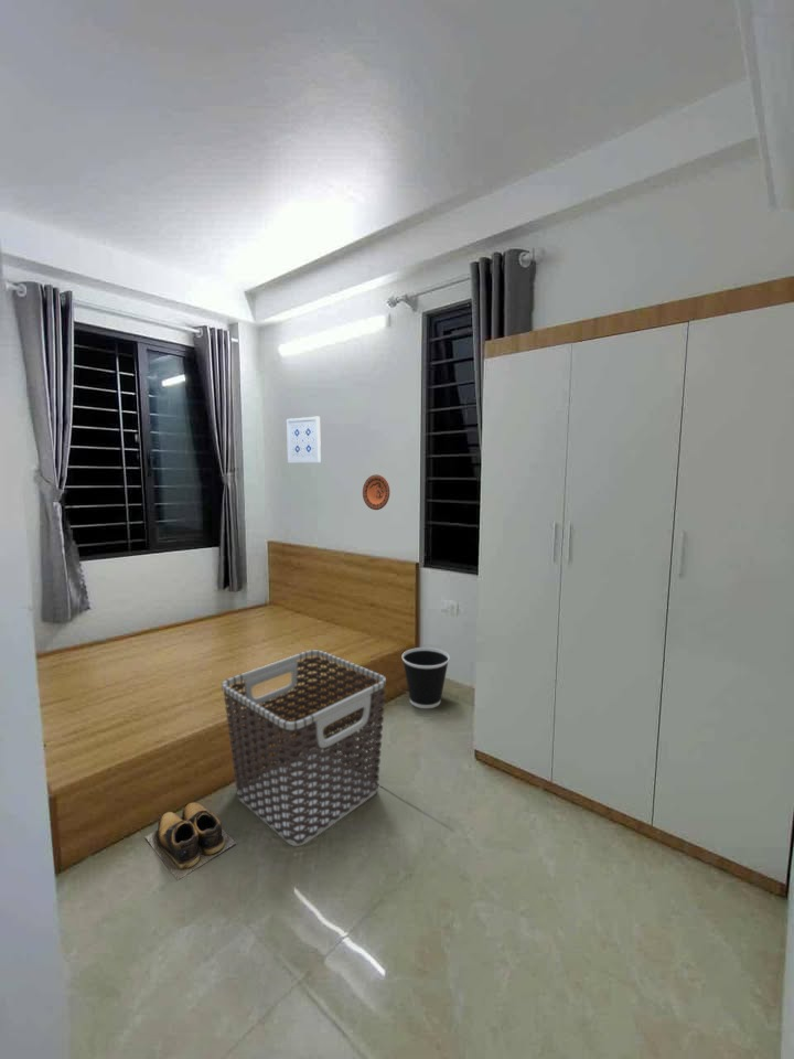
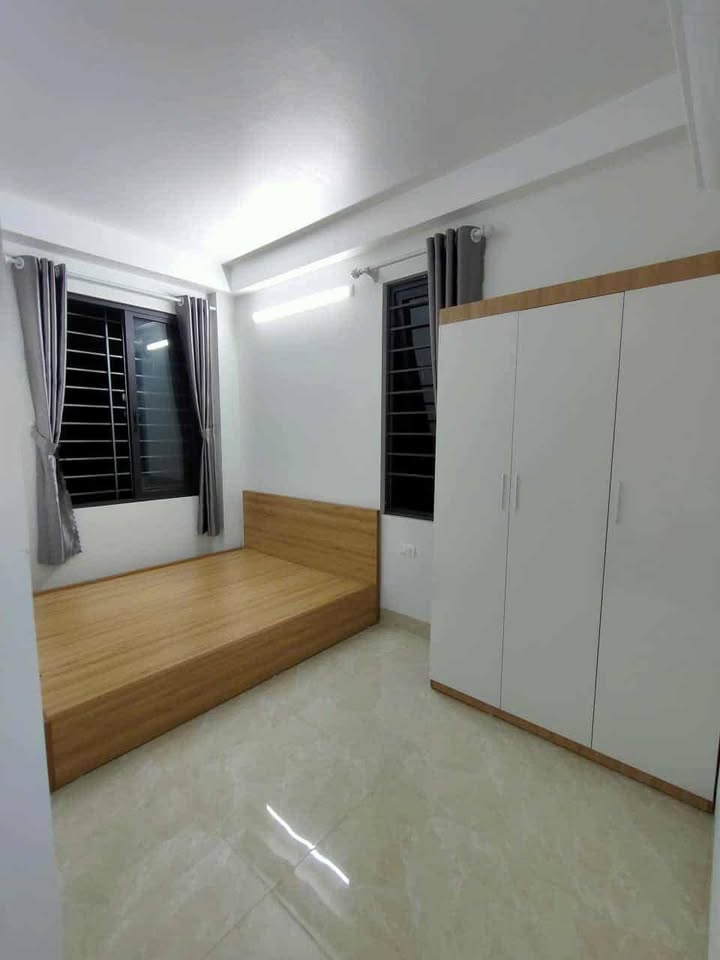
- wastebasket (425, 678)
- decorative plate (376, 492)
- shoes (189, 827)
- clothes hamper (305, 737)
- wall art (303, 440)
